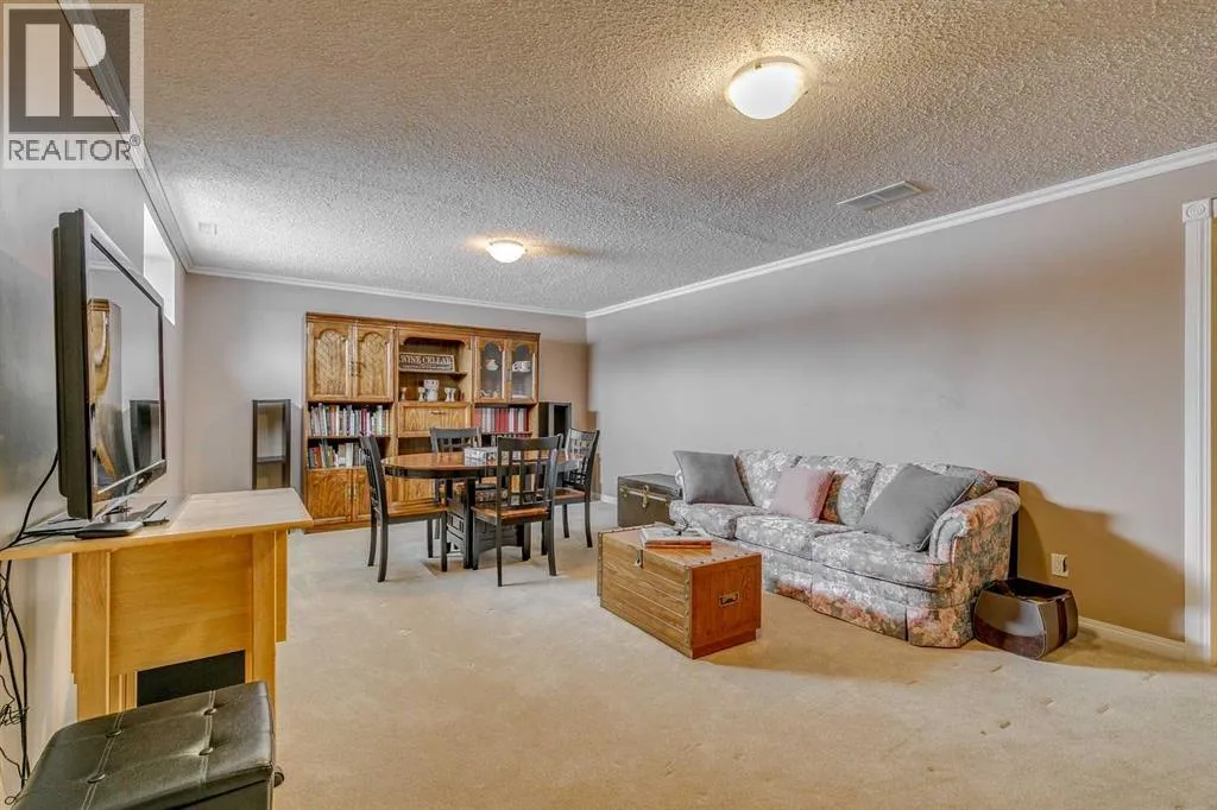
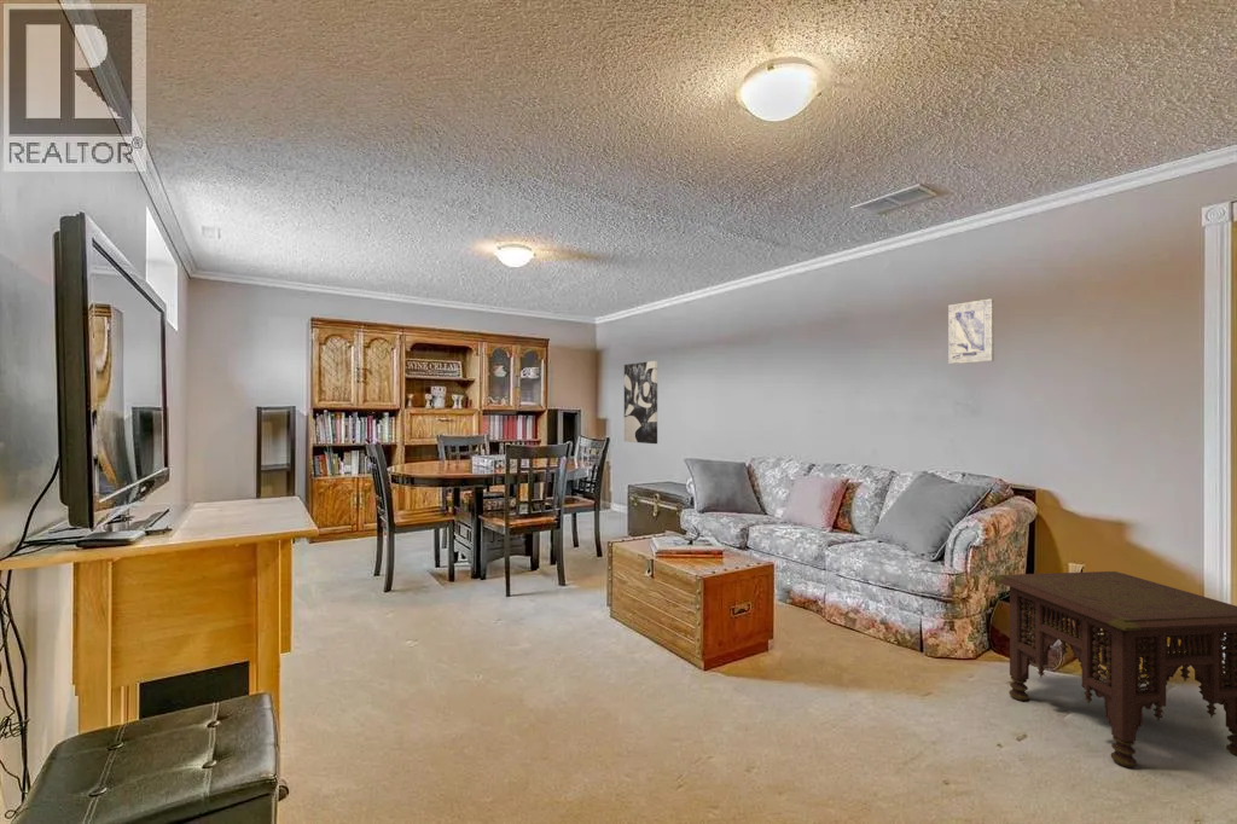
+ wall art (640, 402)
+ side table (1119, 657)
+ wall art (970, 332)
